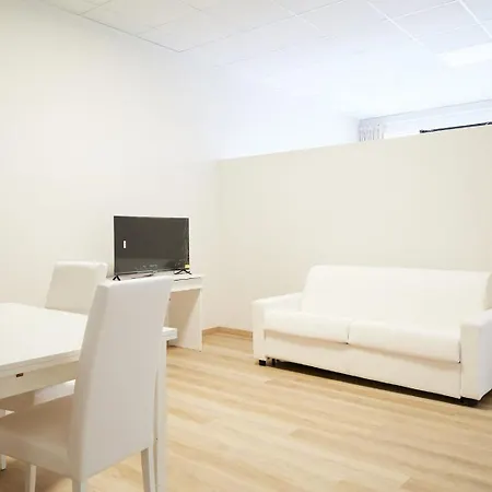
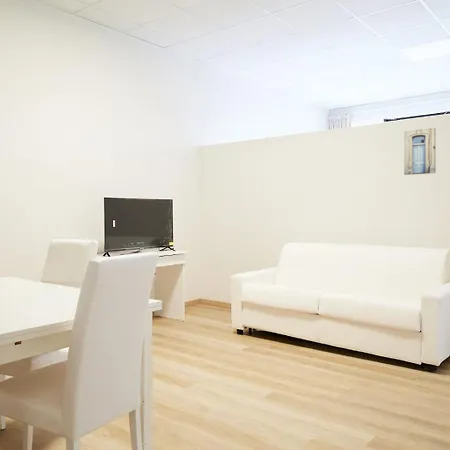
+ wall art (419, 151)
